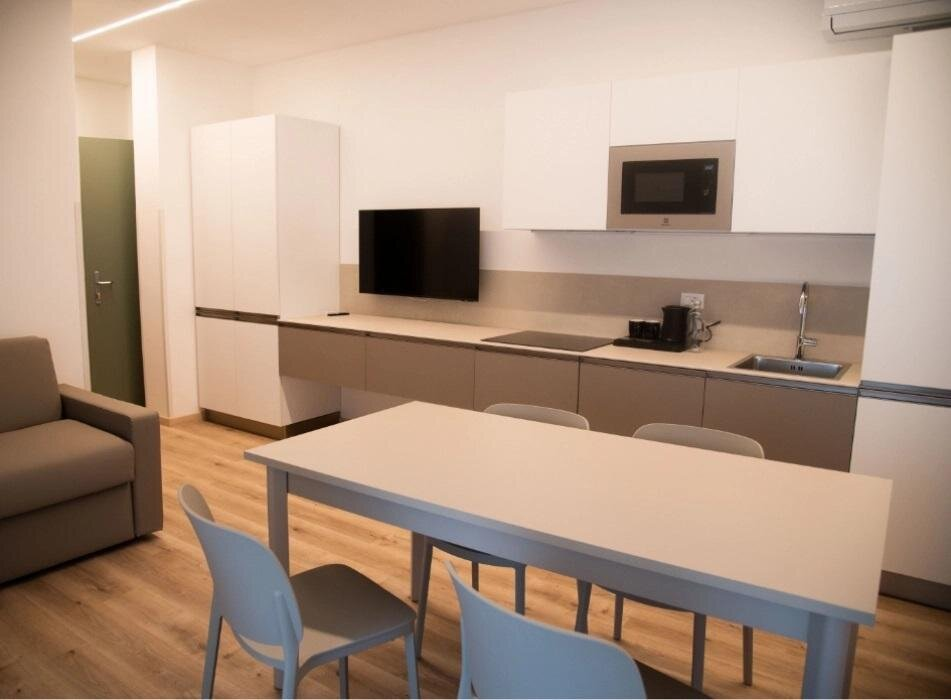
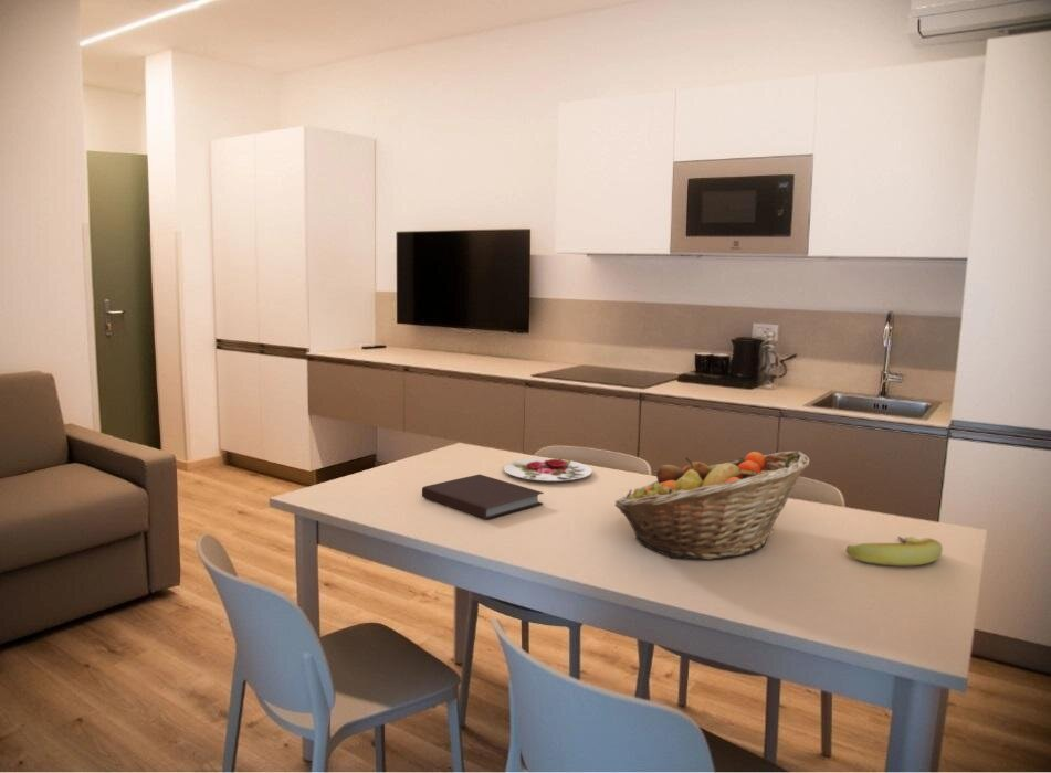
+ notebook (482, 495)
+ plate (547, 468)
+ fruit basket (712, 495)
+ banana (896, 543)
